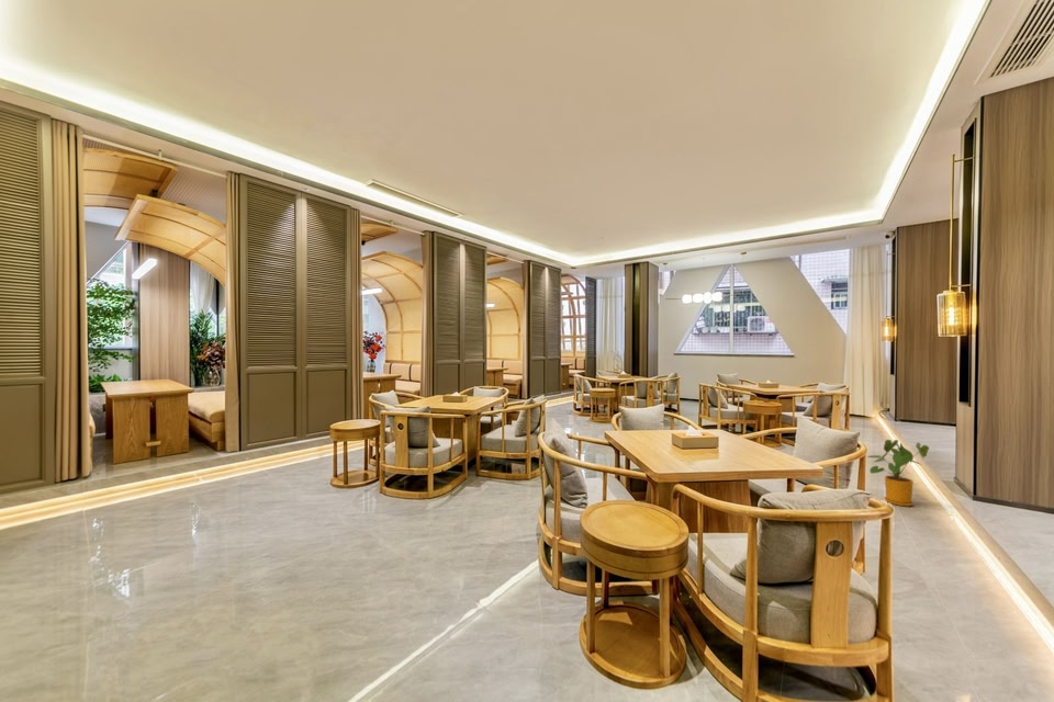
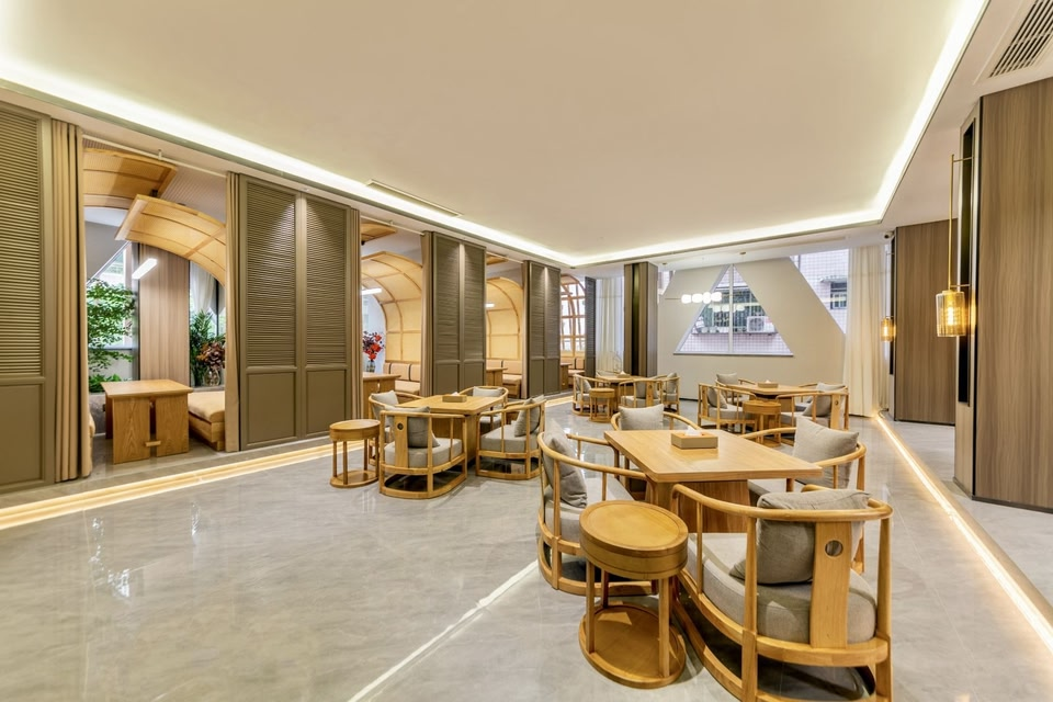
- house plant (896, 472)
